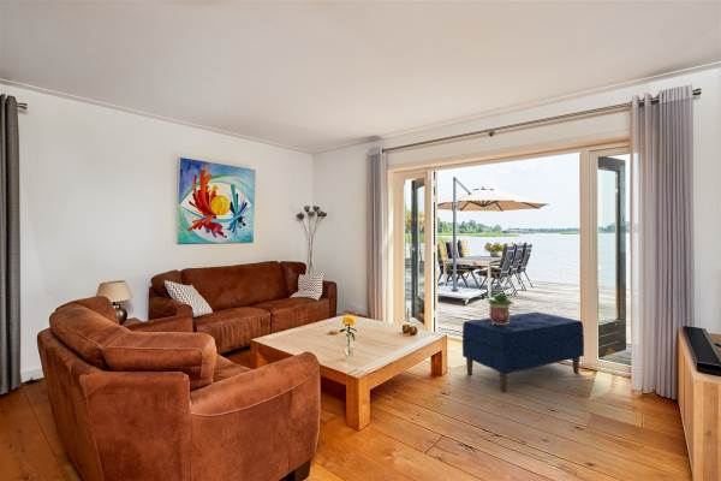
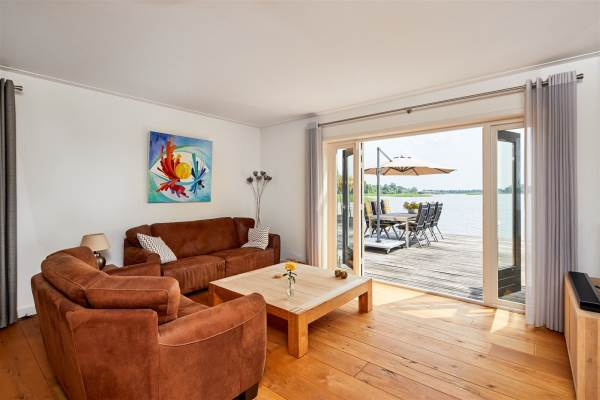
- bench (523, 346)
- potted plant (497, 307)
